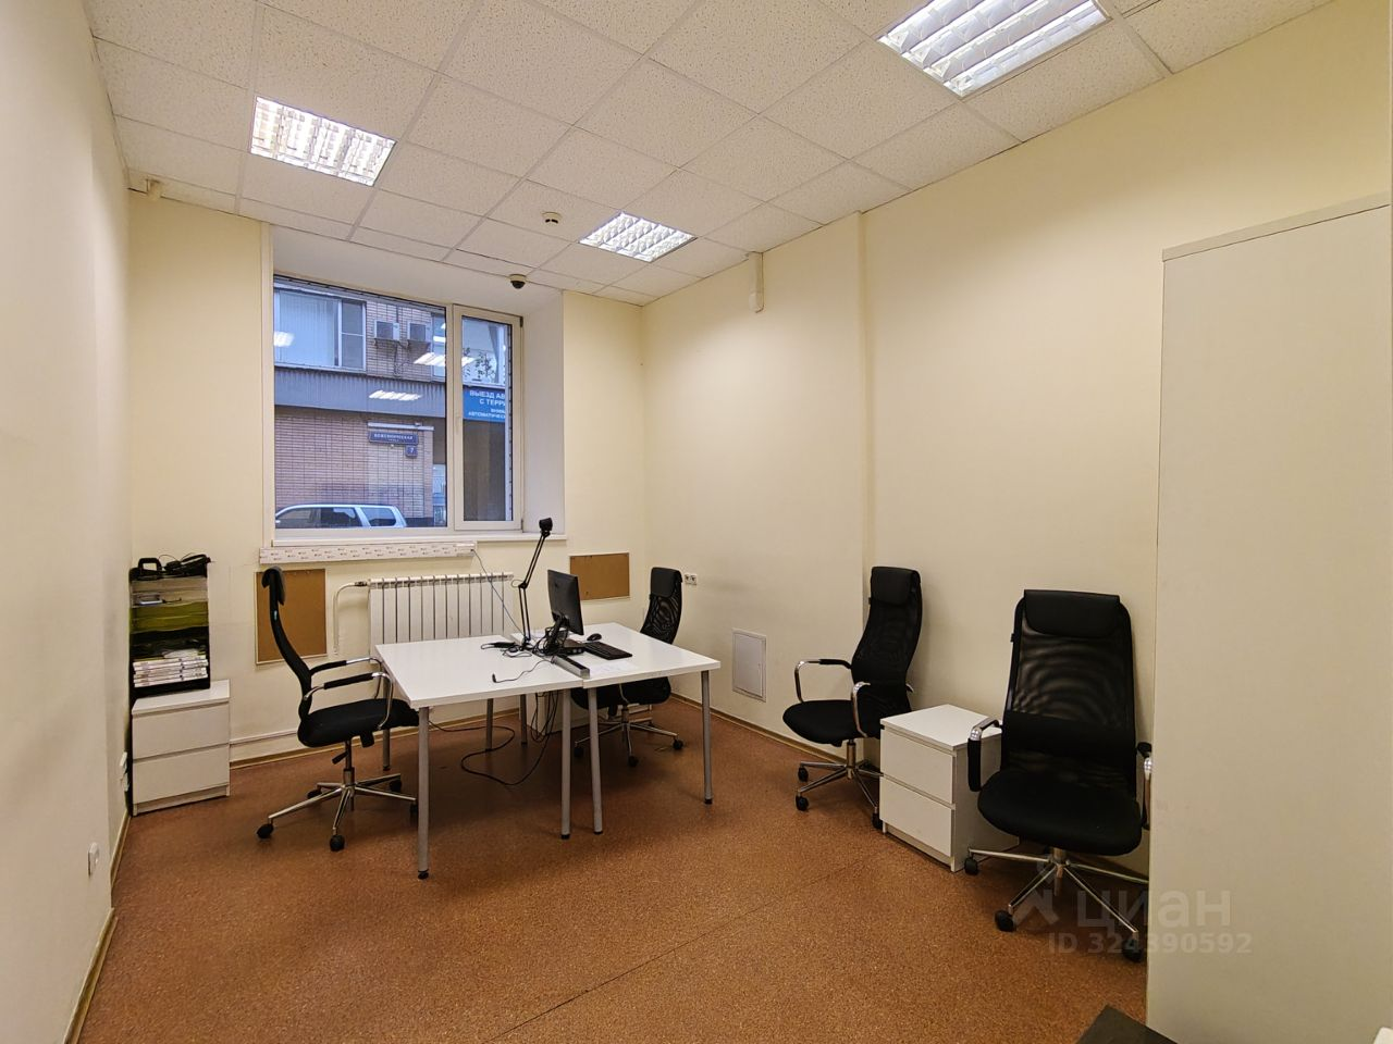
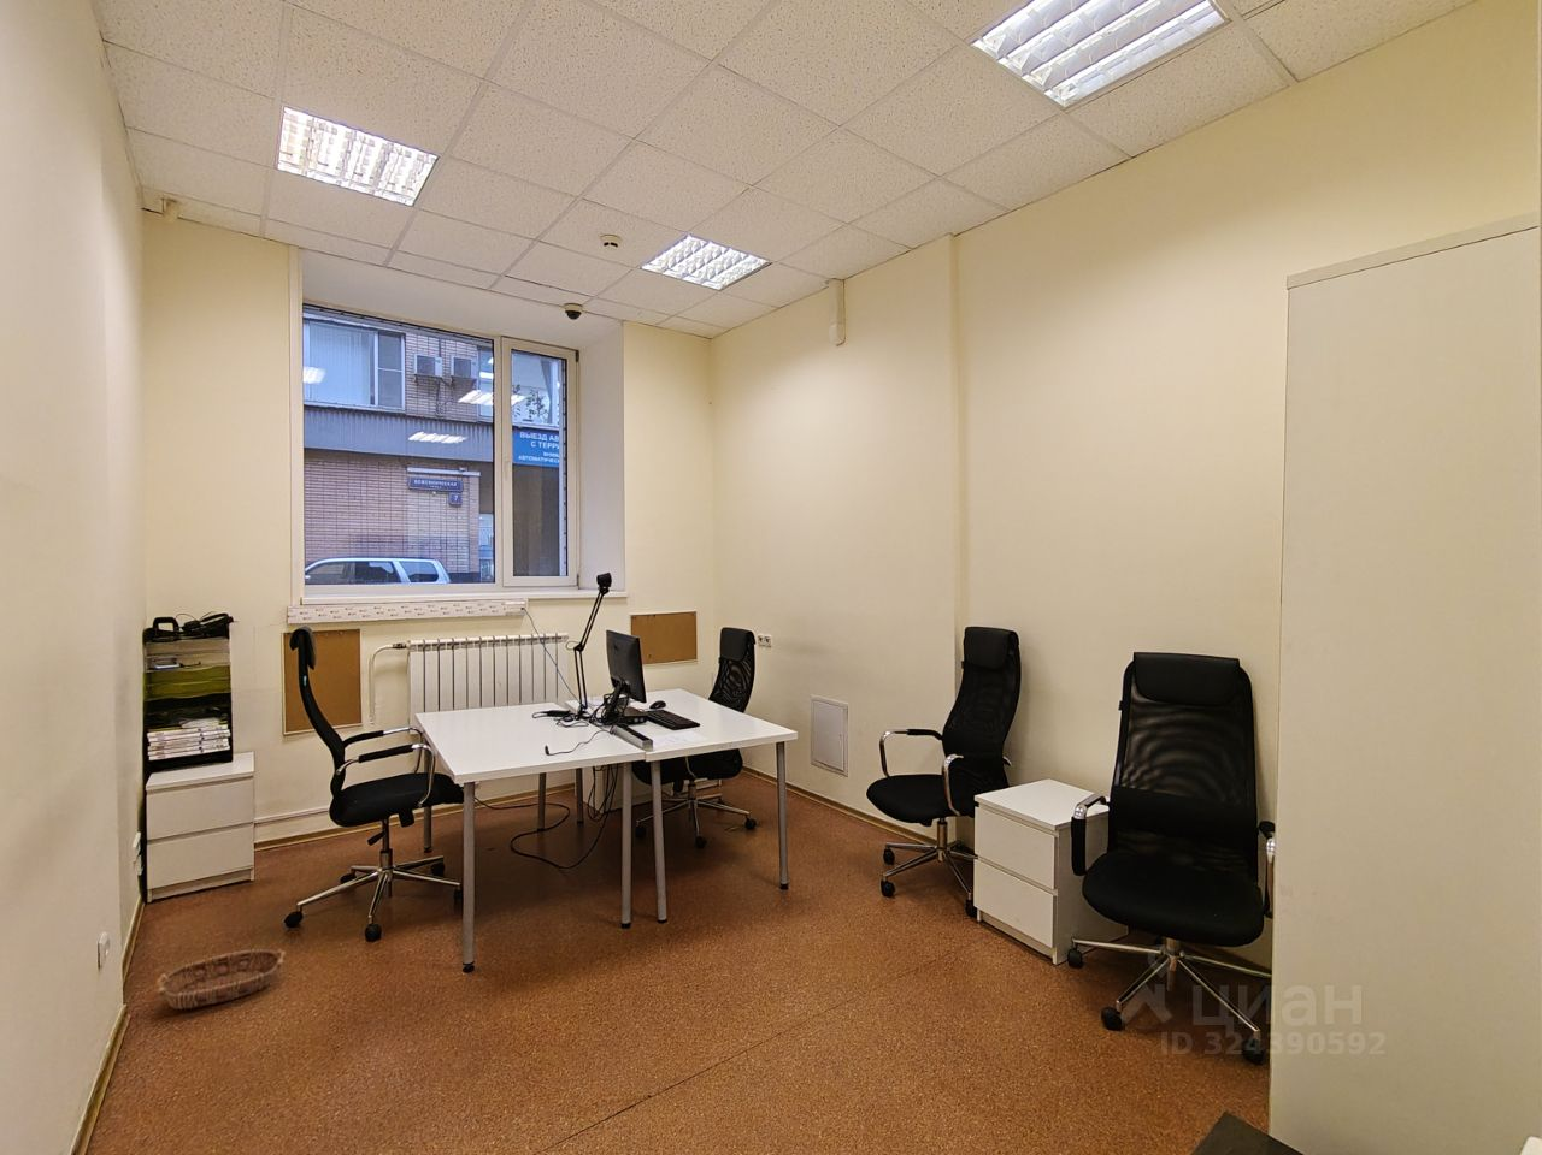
+ basket (223, 973)
